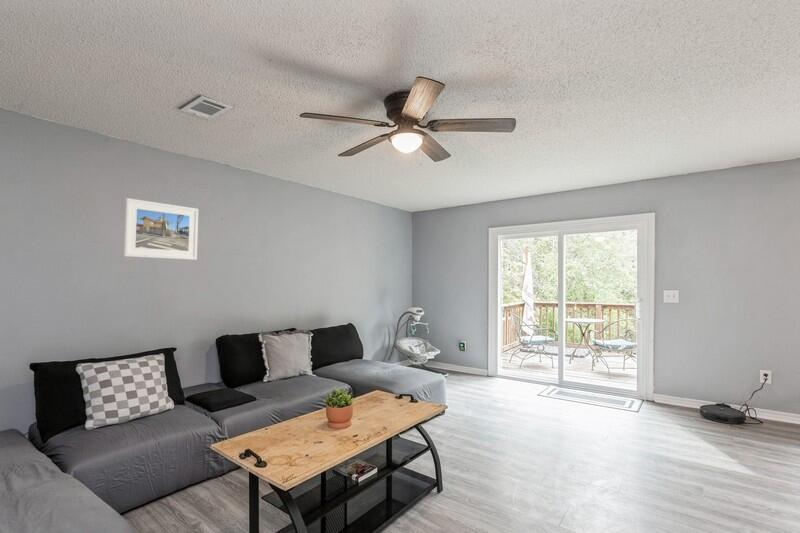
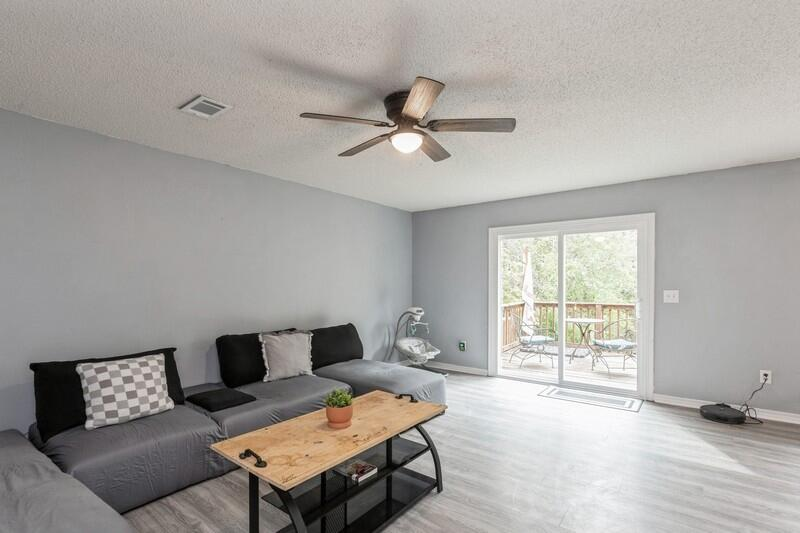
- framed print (163, 230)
